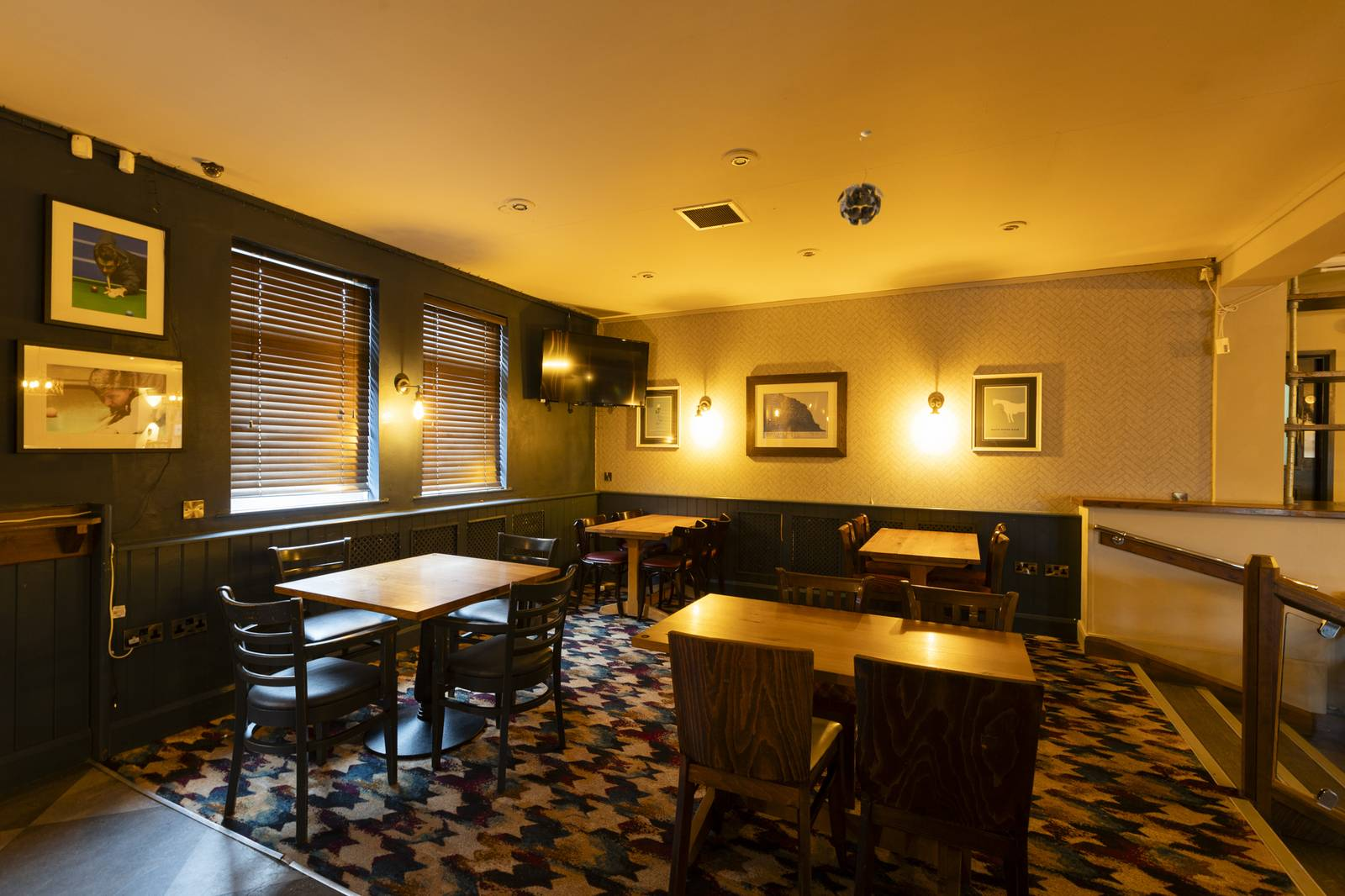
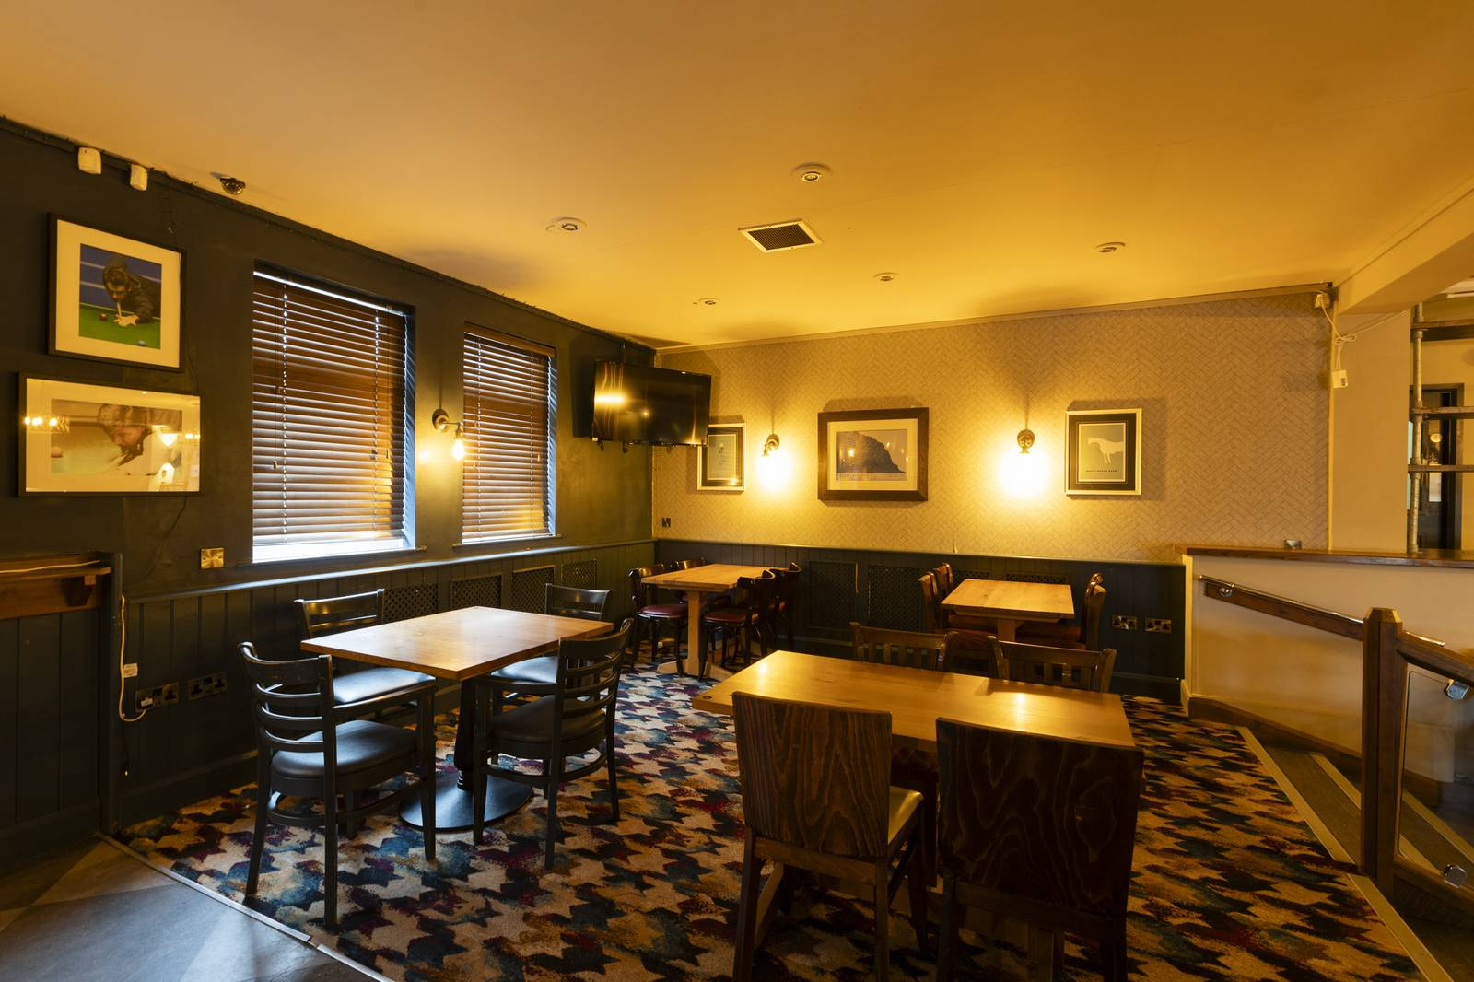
- pendant light (863, 181)
